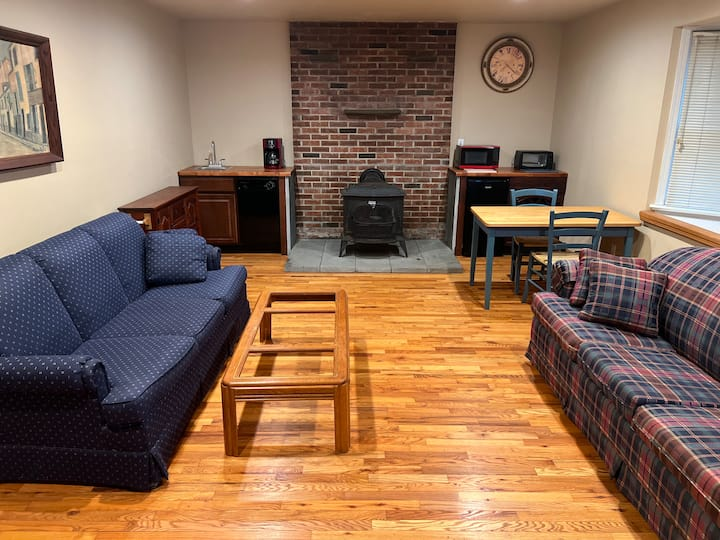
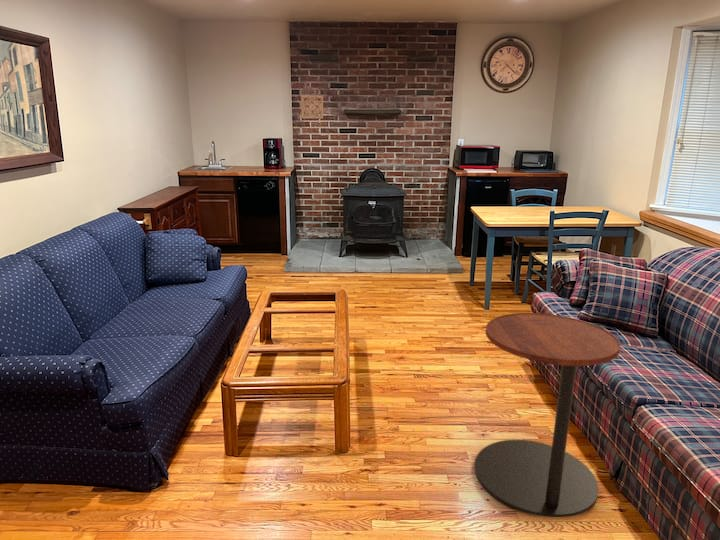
+ side table (556, 410)
+ wall ornament (312, 107)
